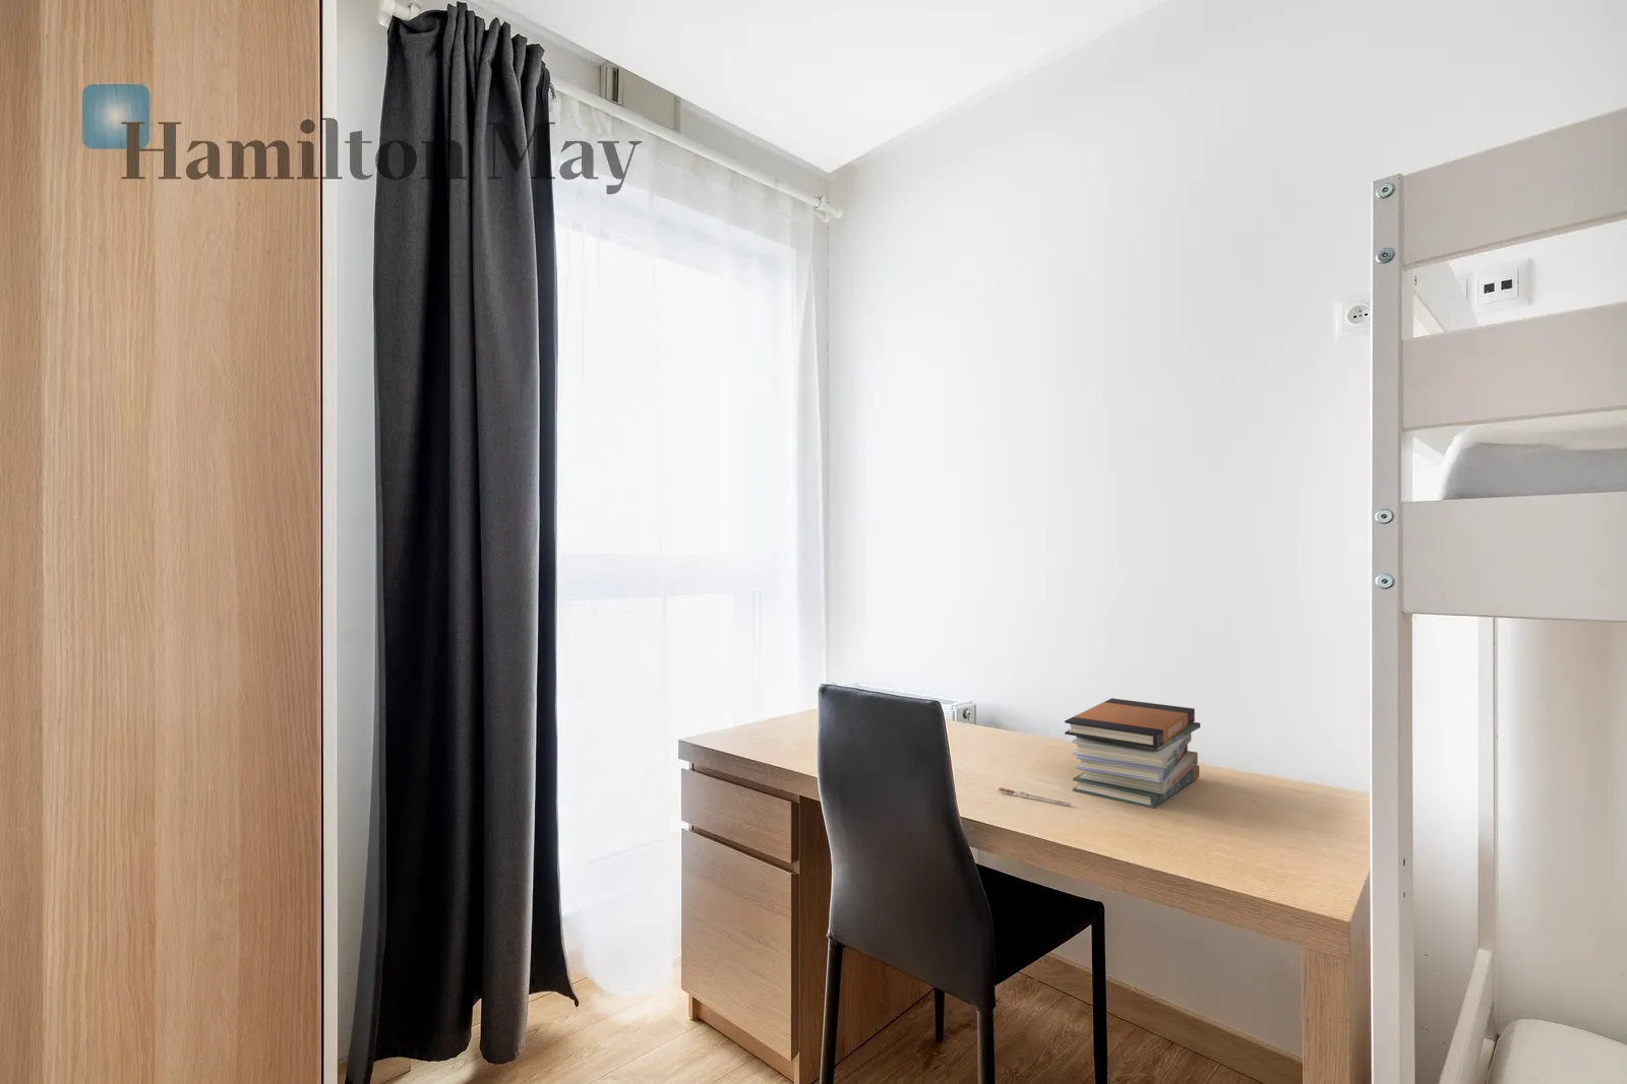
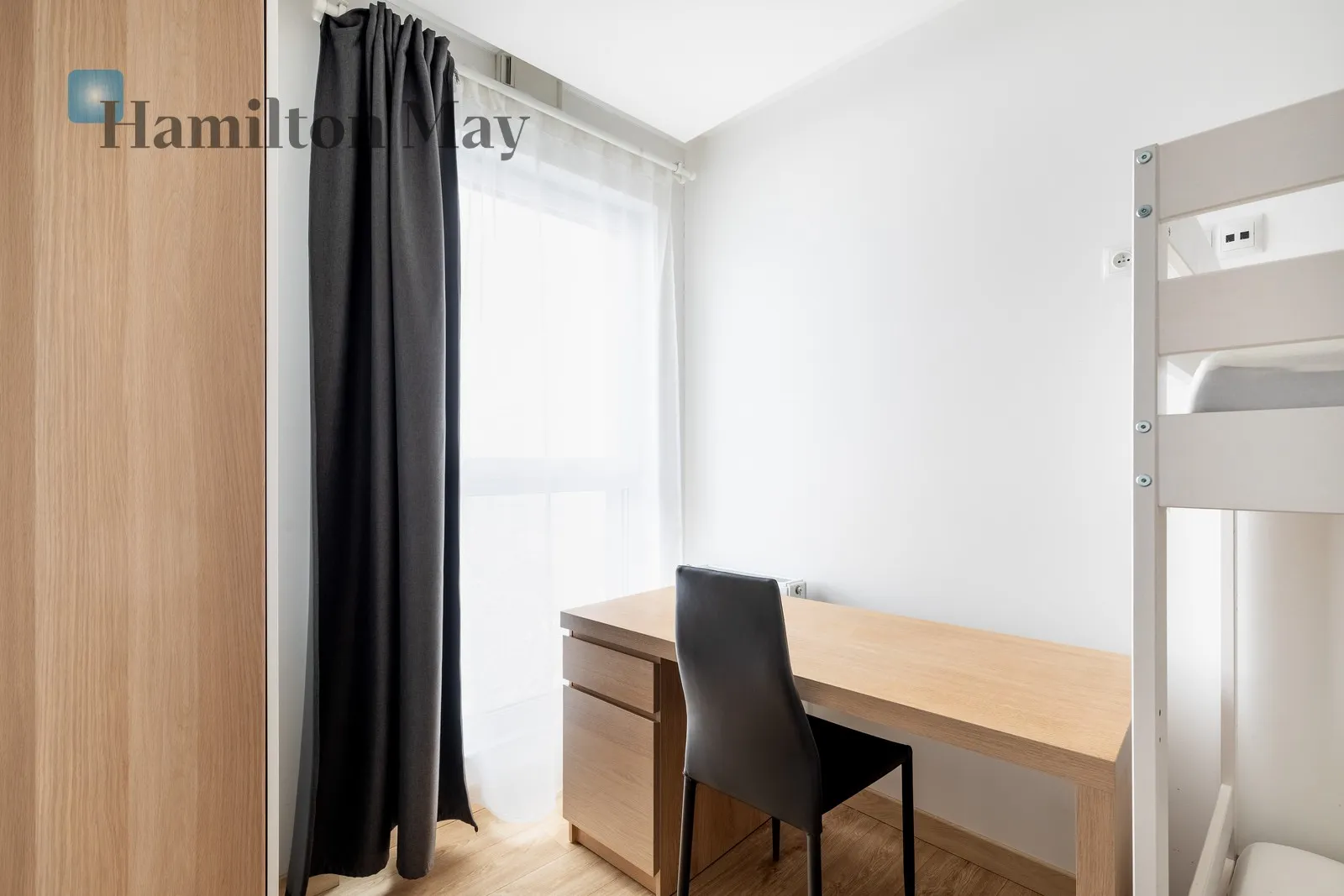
- book stack (1134, 749)
- pen (1033, 796)
